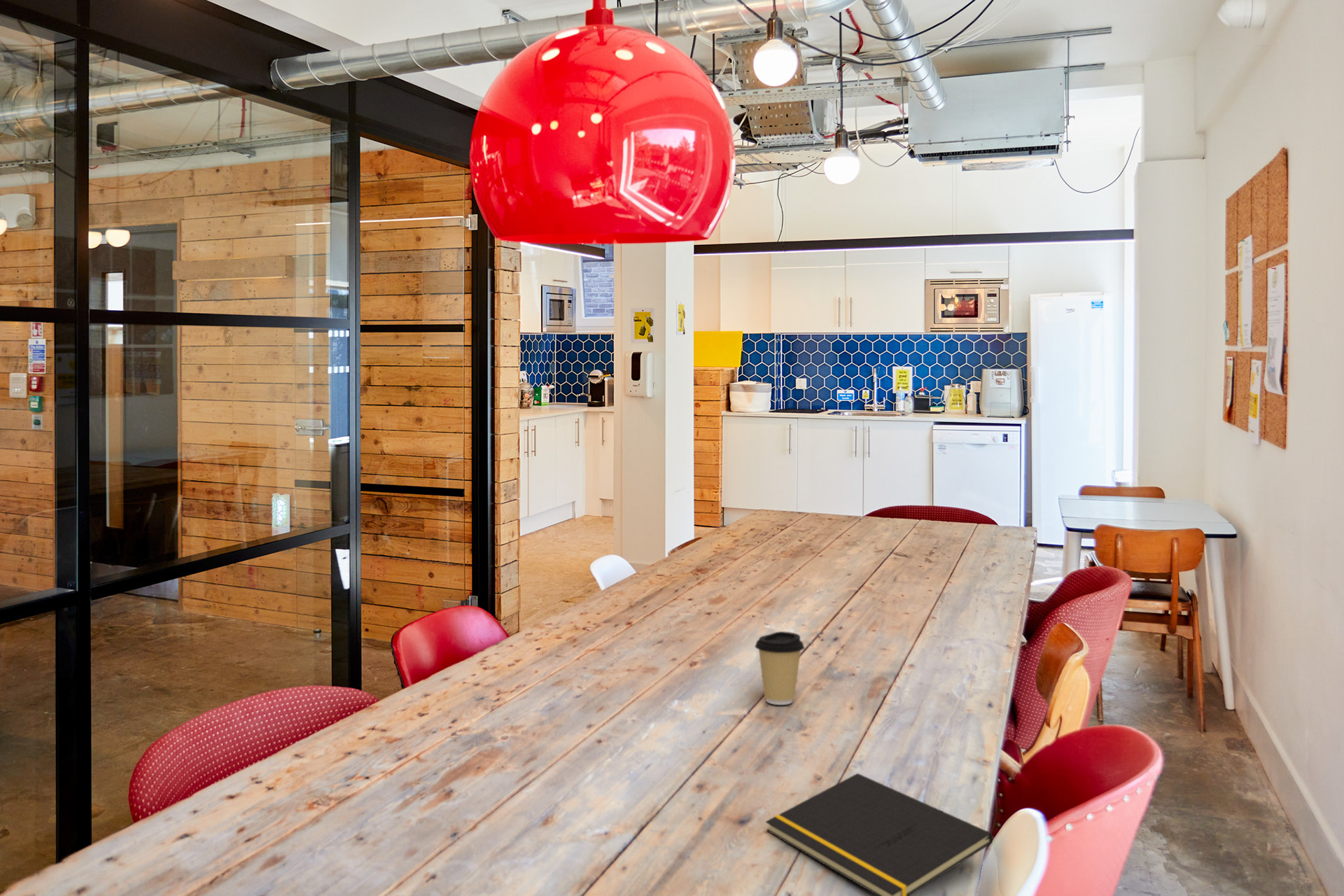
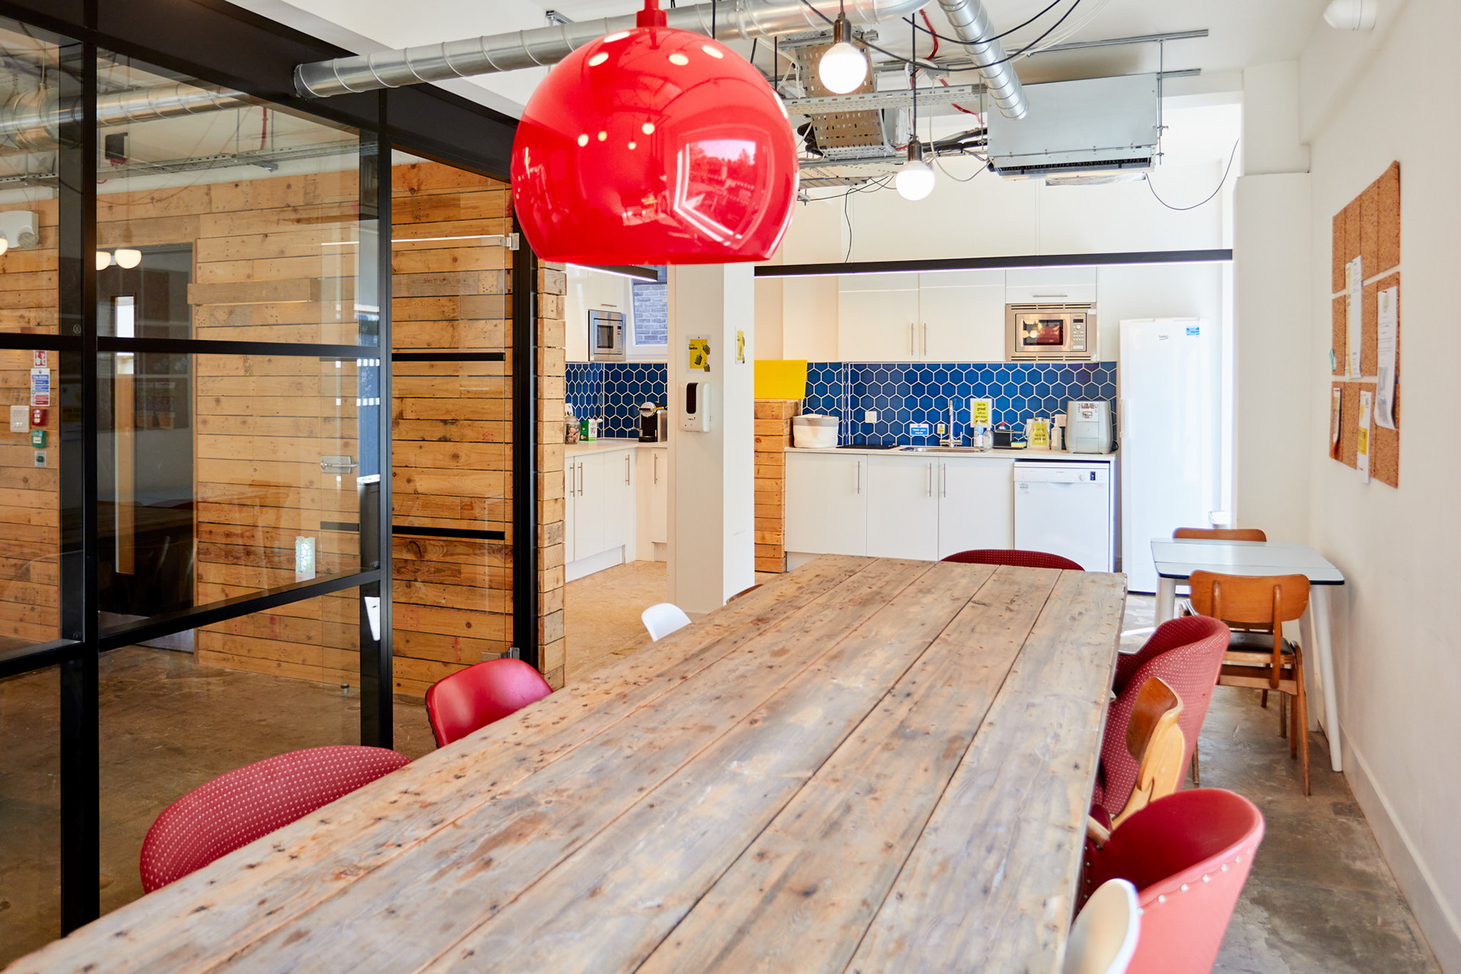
- coffee cup (779, 668)
- notepad (874, 832)
